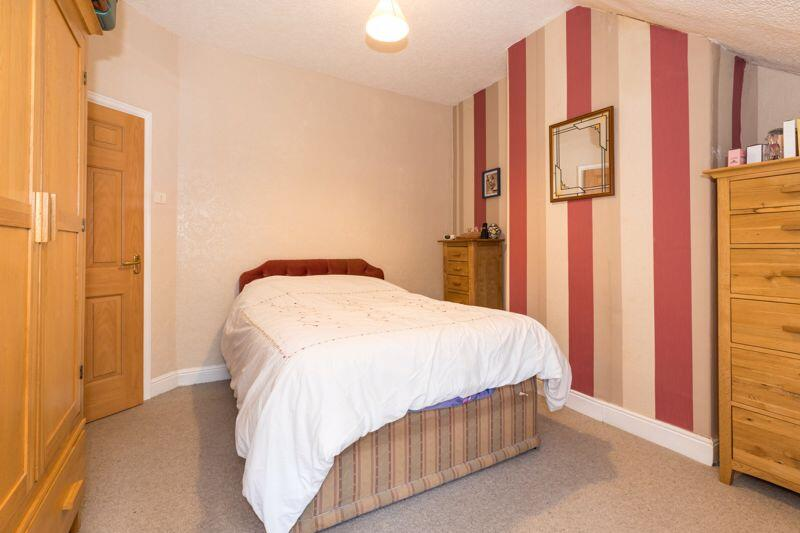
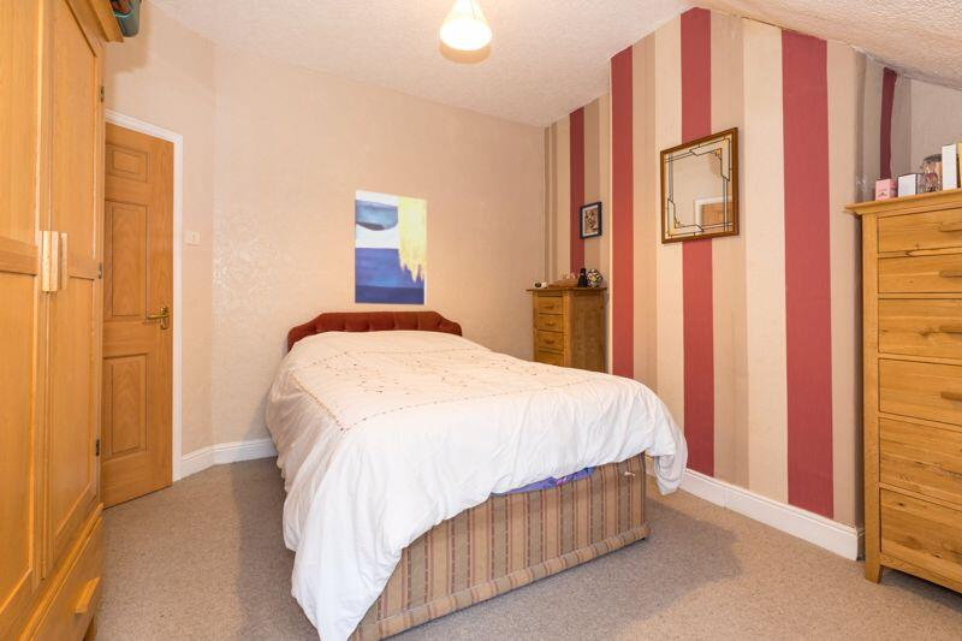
+ wall art (391, 249)
